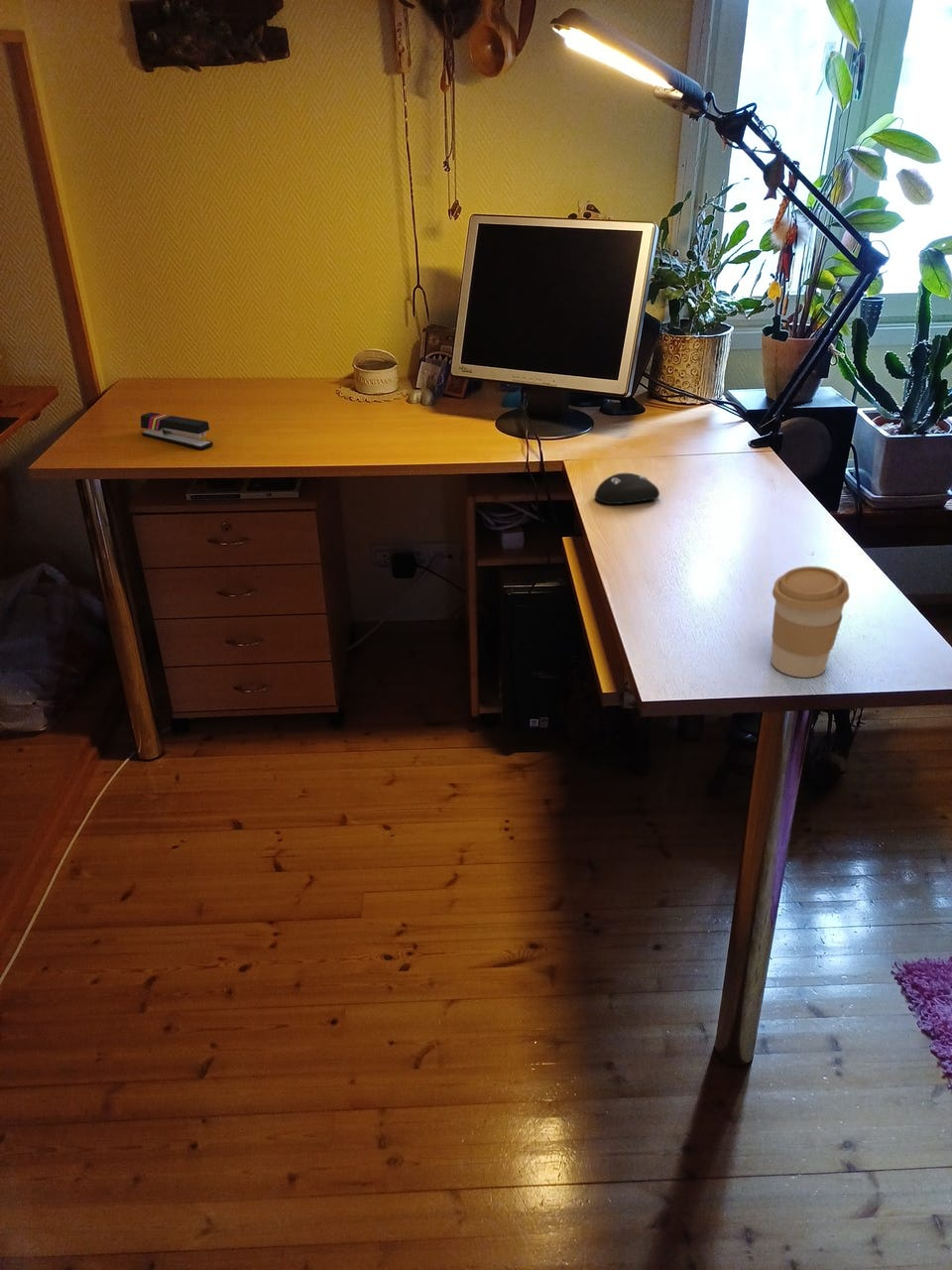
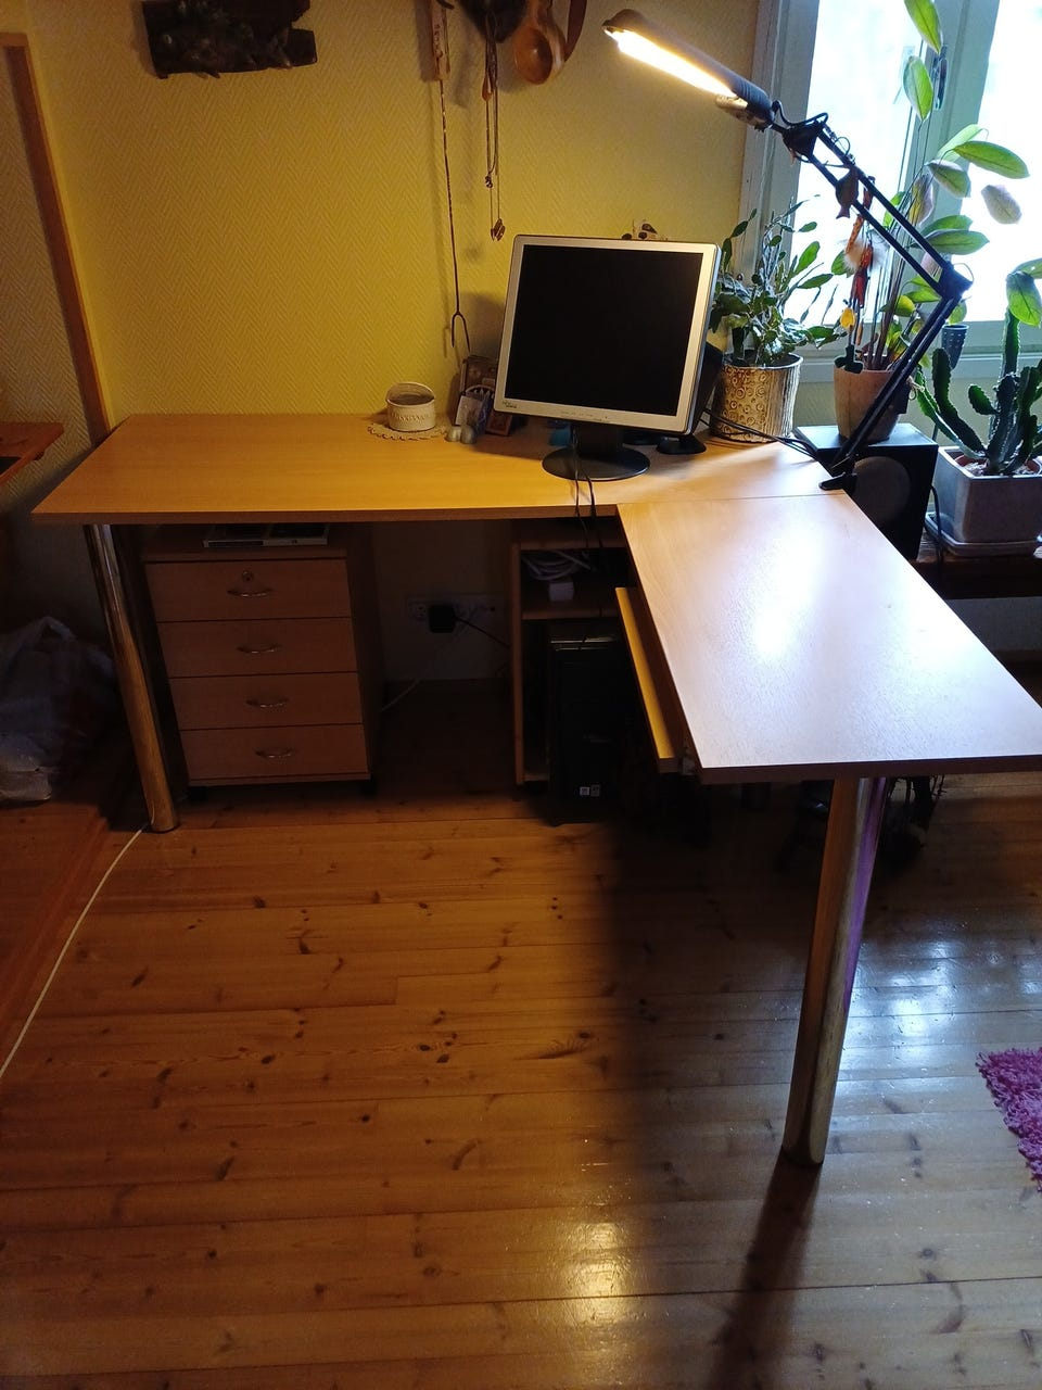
- coffee cup (805, 620)
- computer mouse (626, 486)
- stapler (175, 428)
